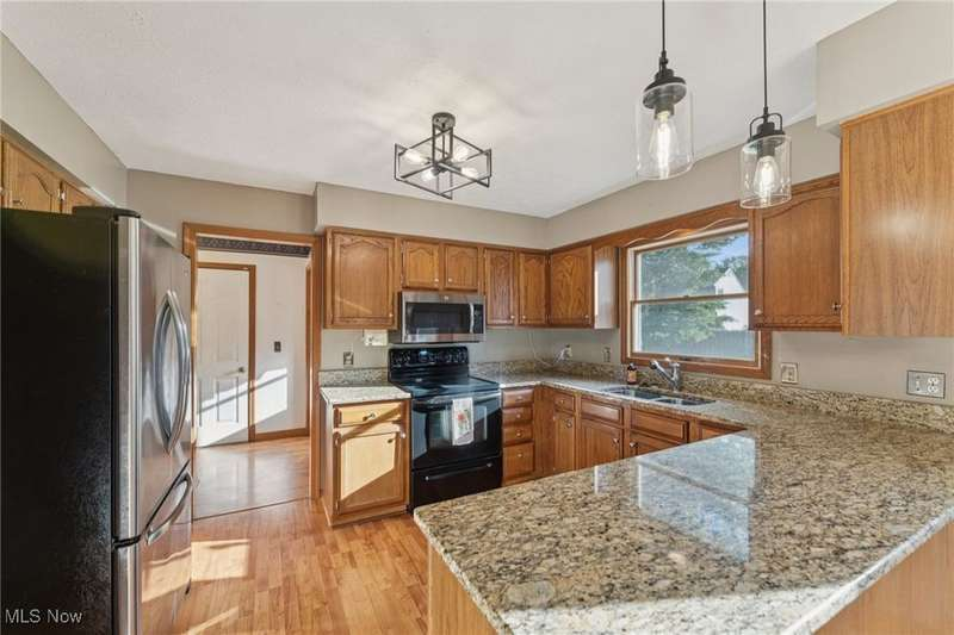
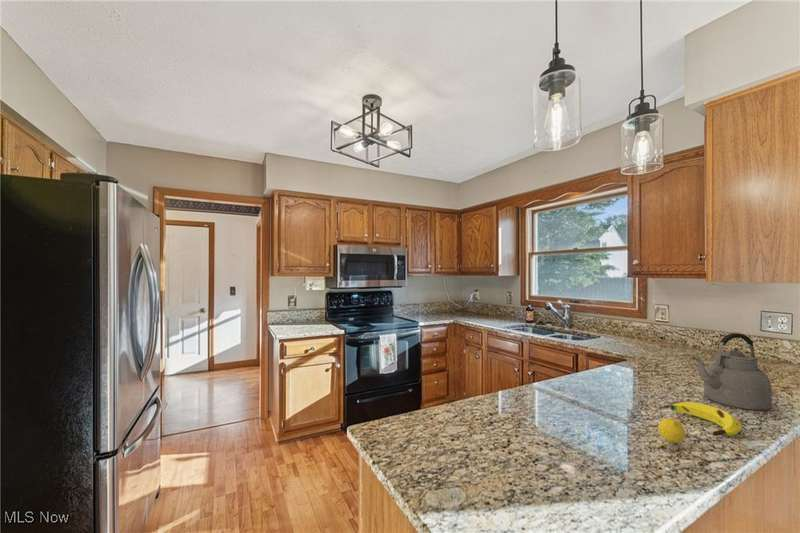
+ banana (701, 415)
+ kettle (725, 367)
+ fruit (671, 430)
